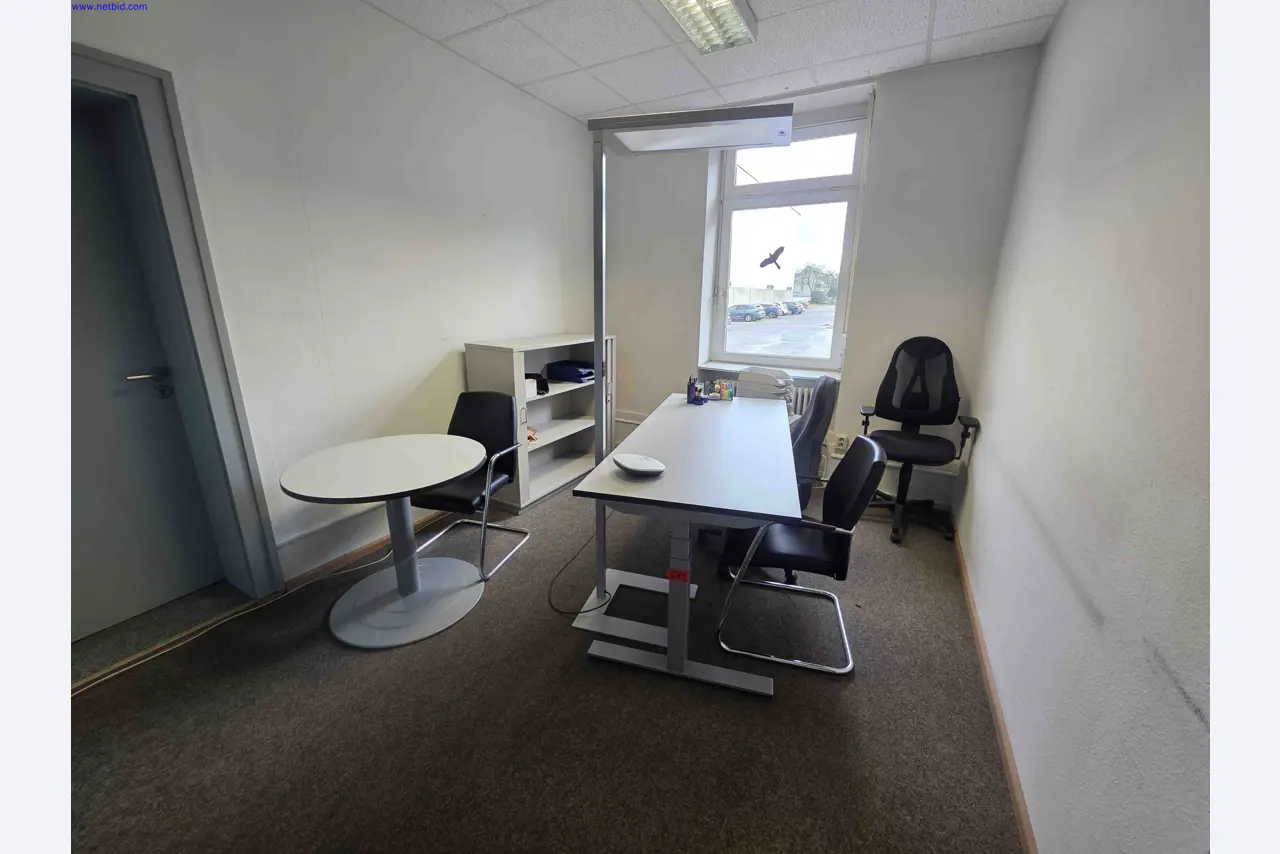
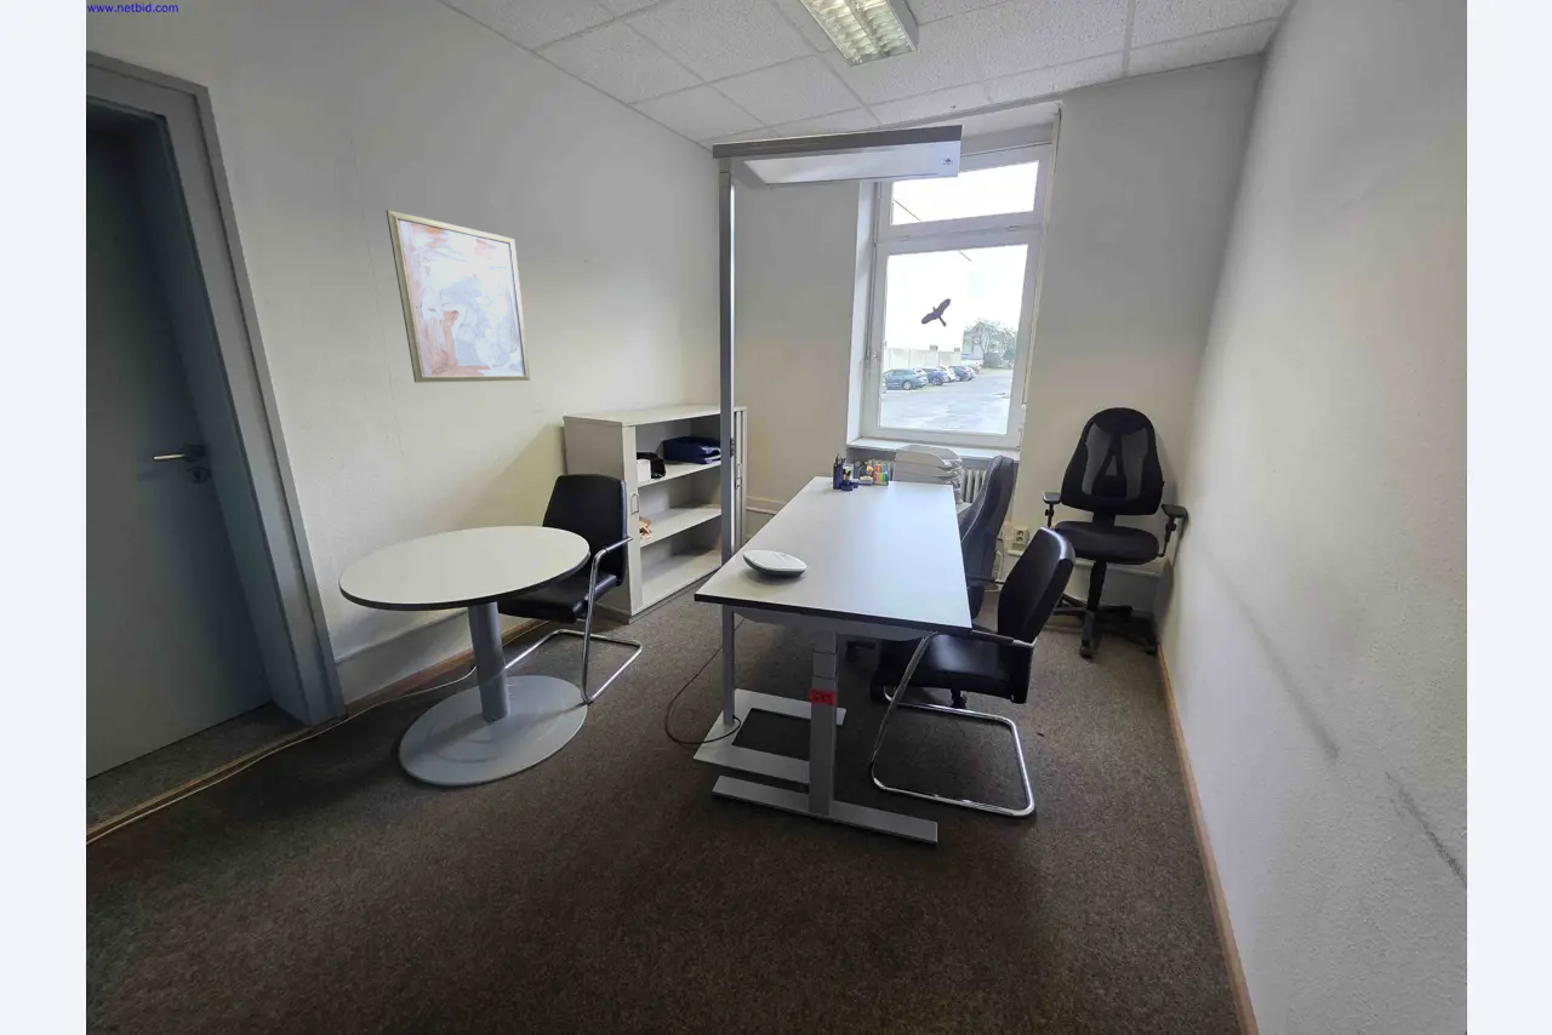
+ wall art (467, 305)
